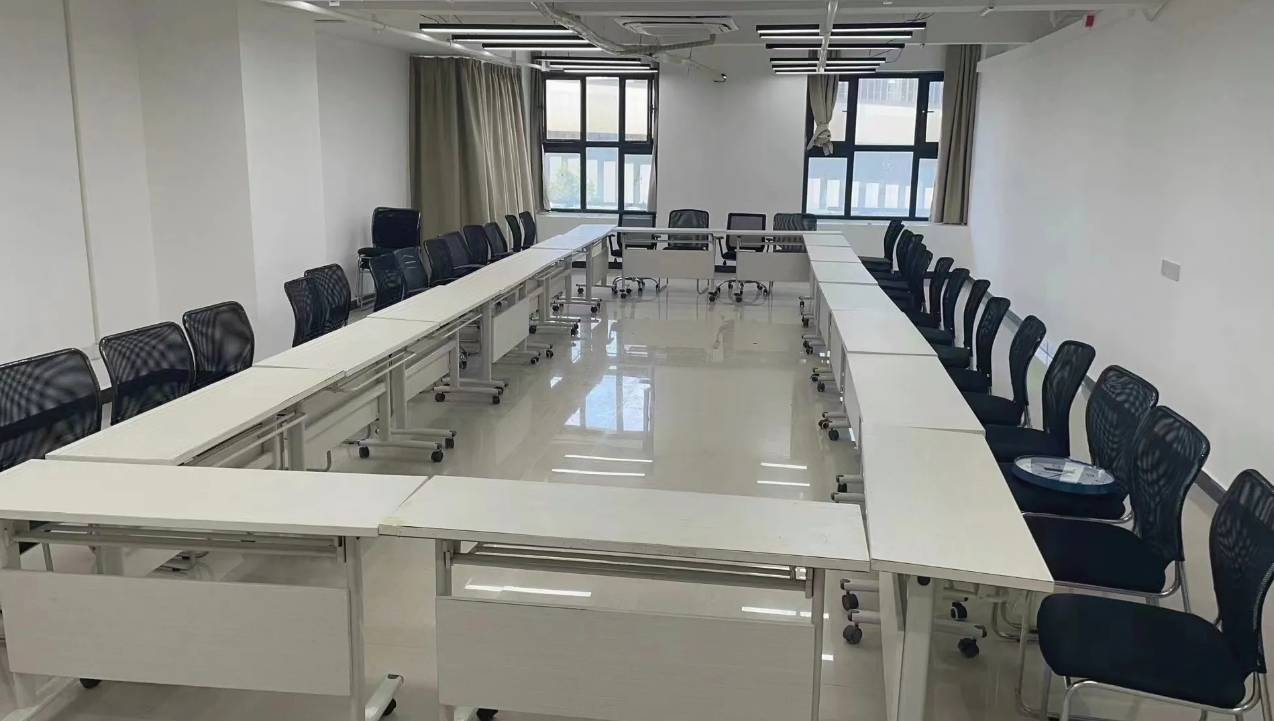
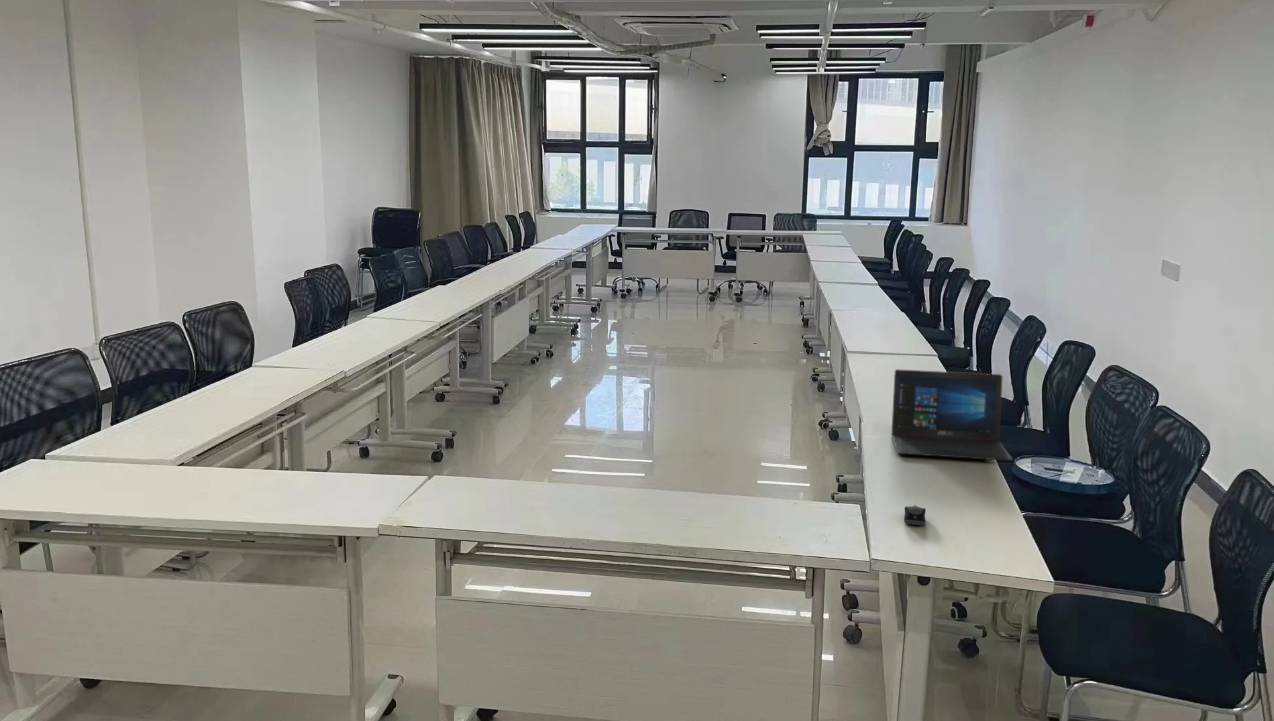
+ laptop (951, 413)
+ computer mouse (915, 512)
